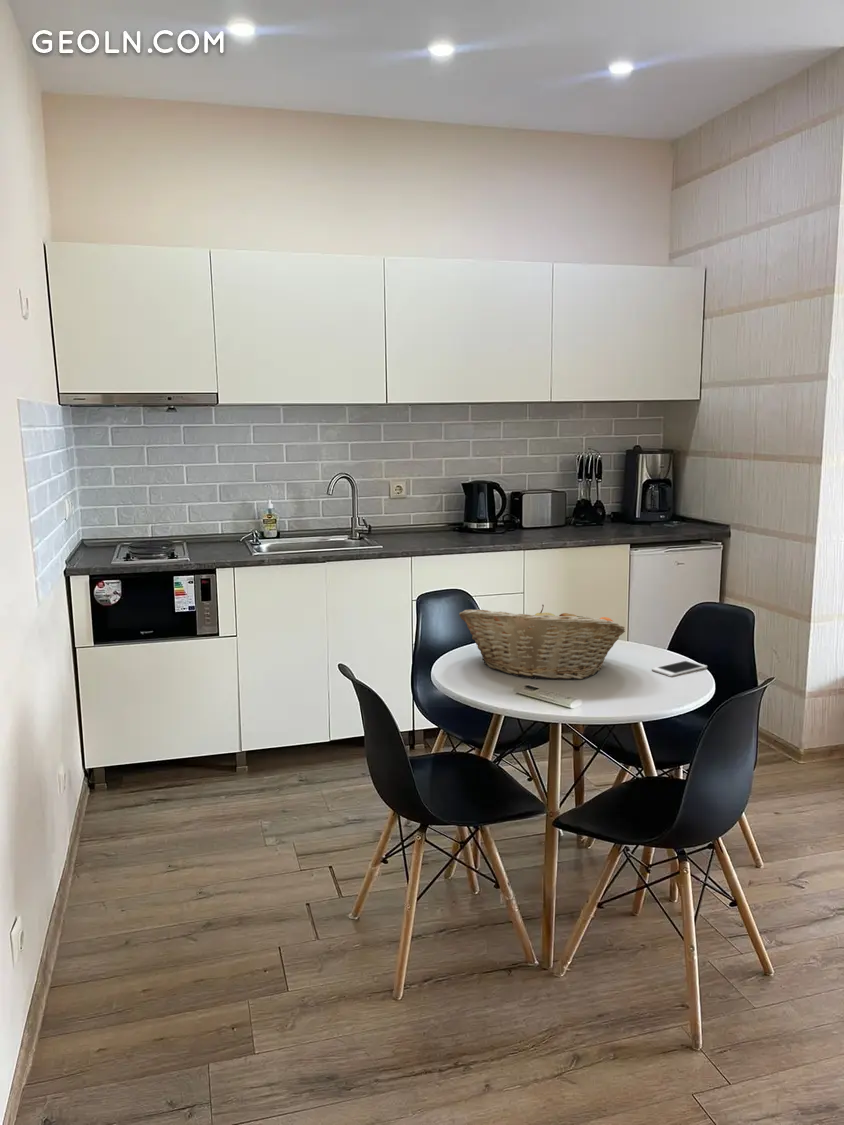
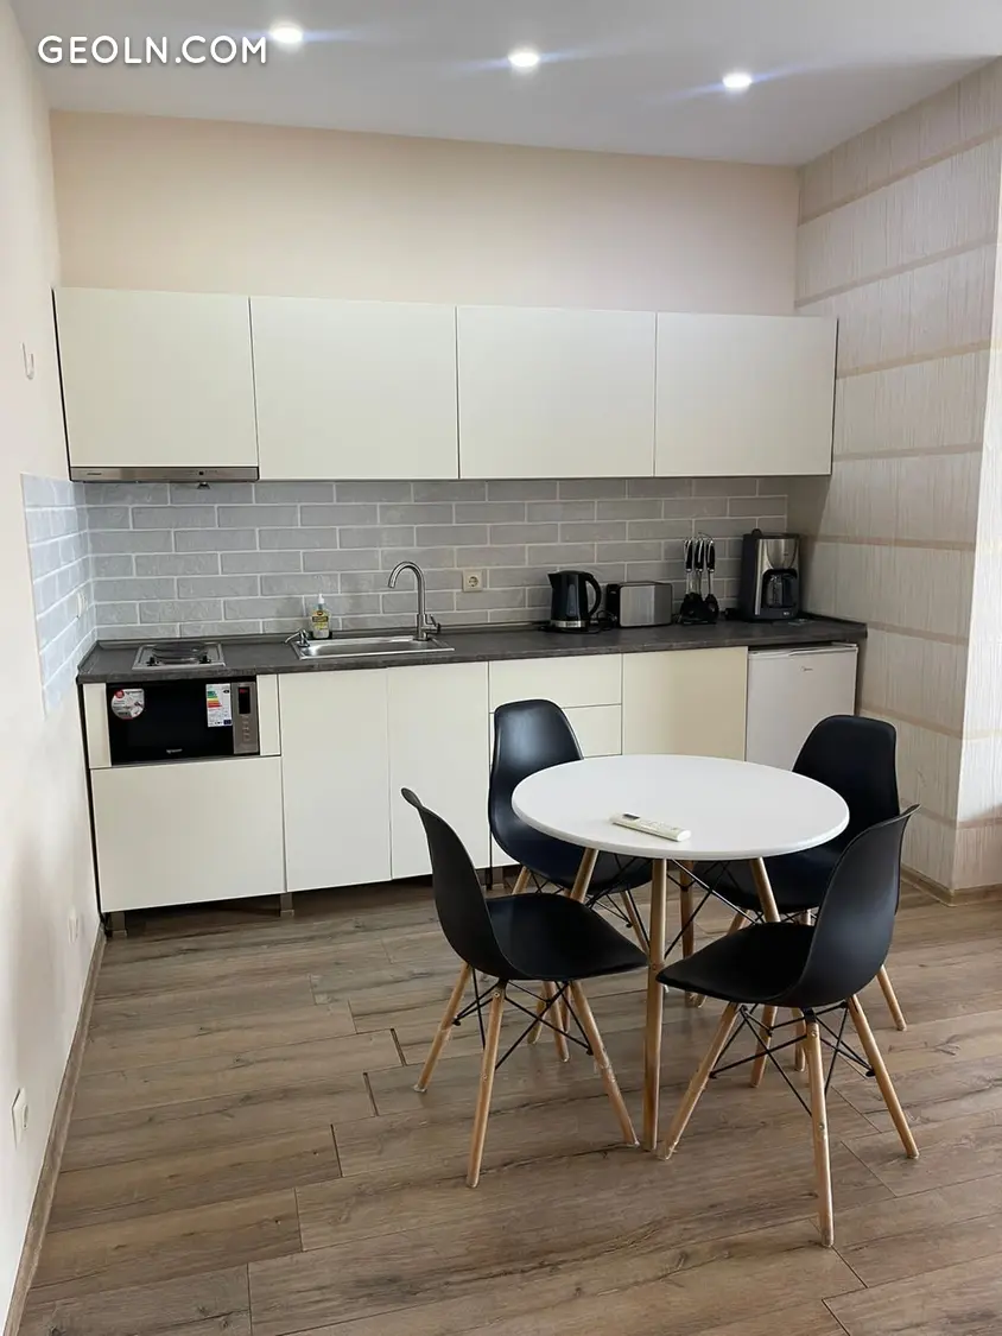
- fruit basket (539, 634)
- cell phone (679, 668)
